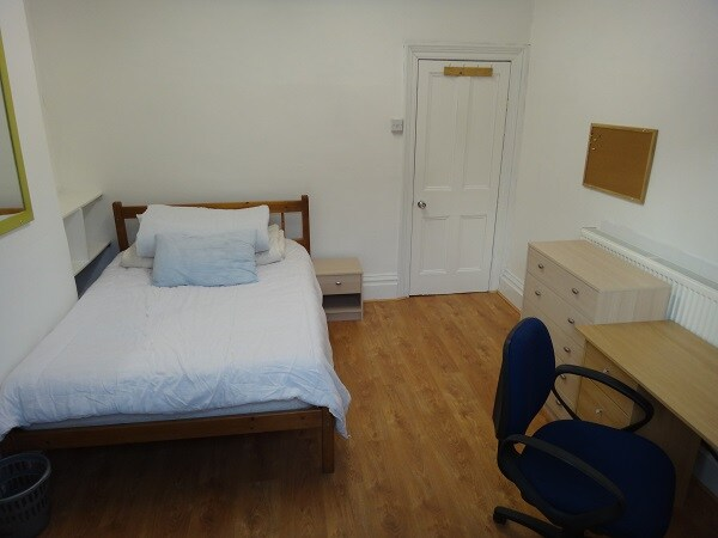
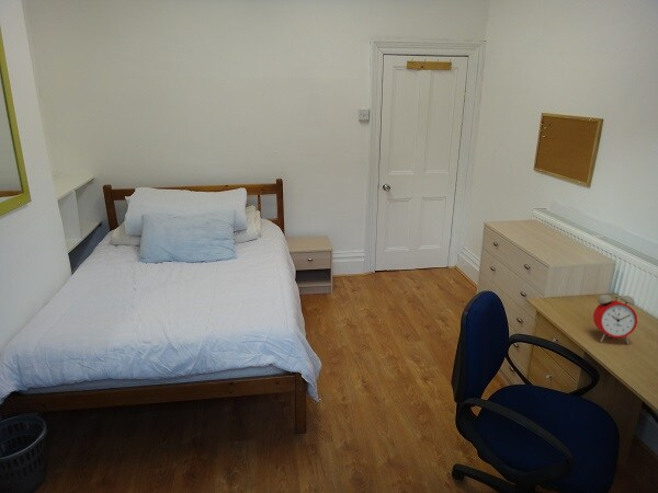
+ alarm clock (614, 318)
